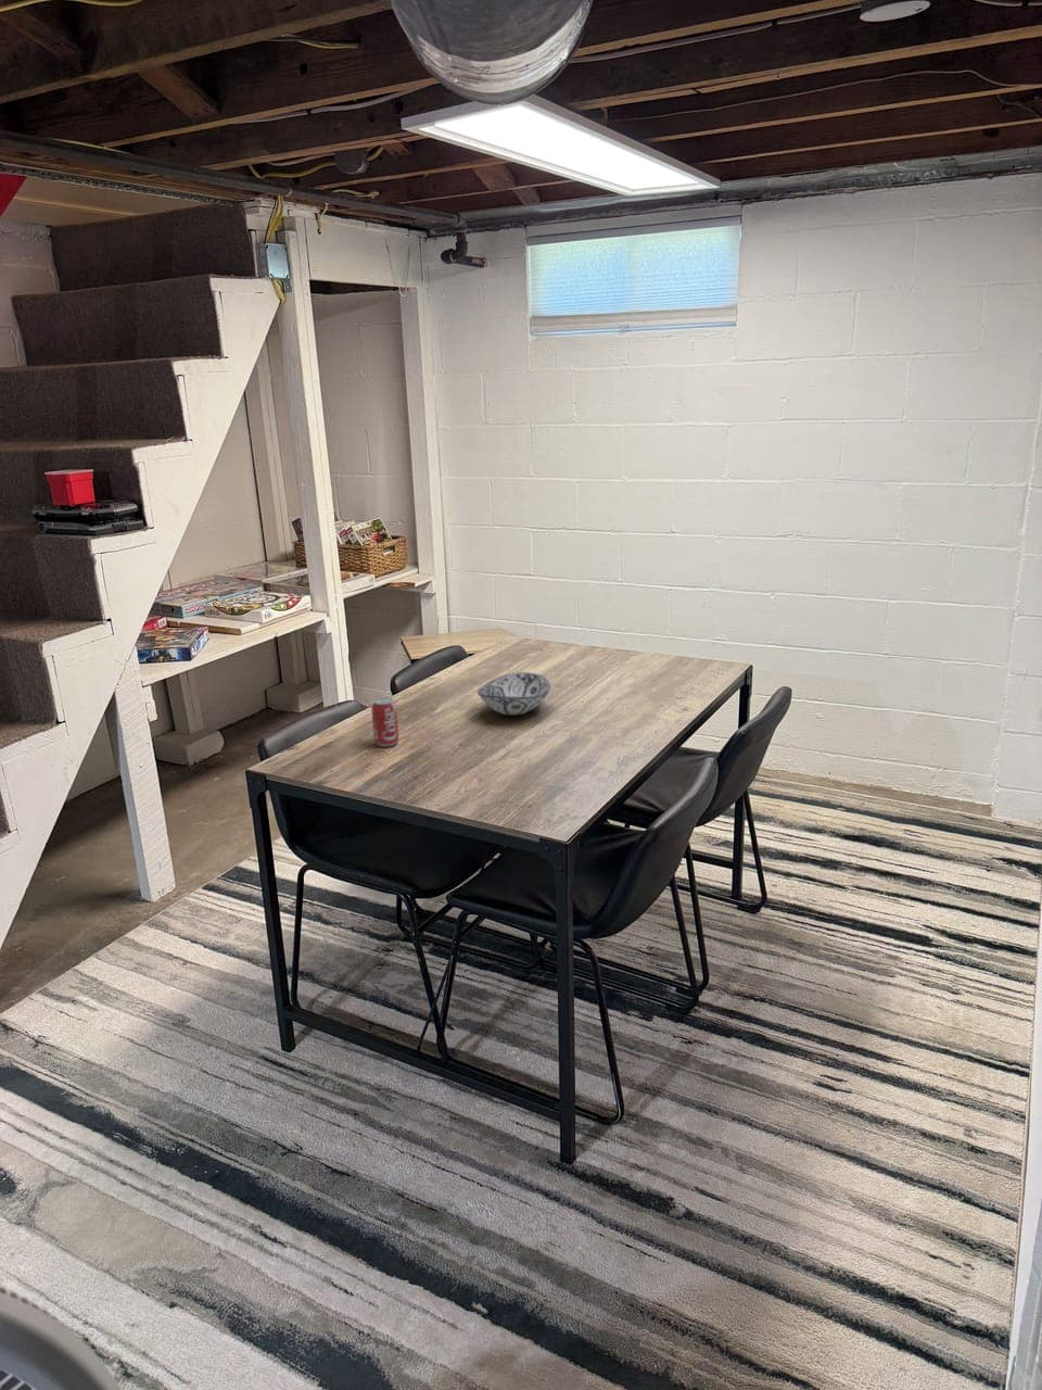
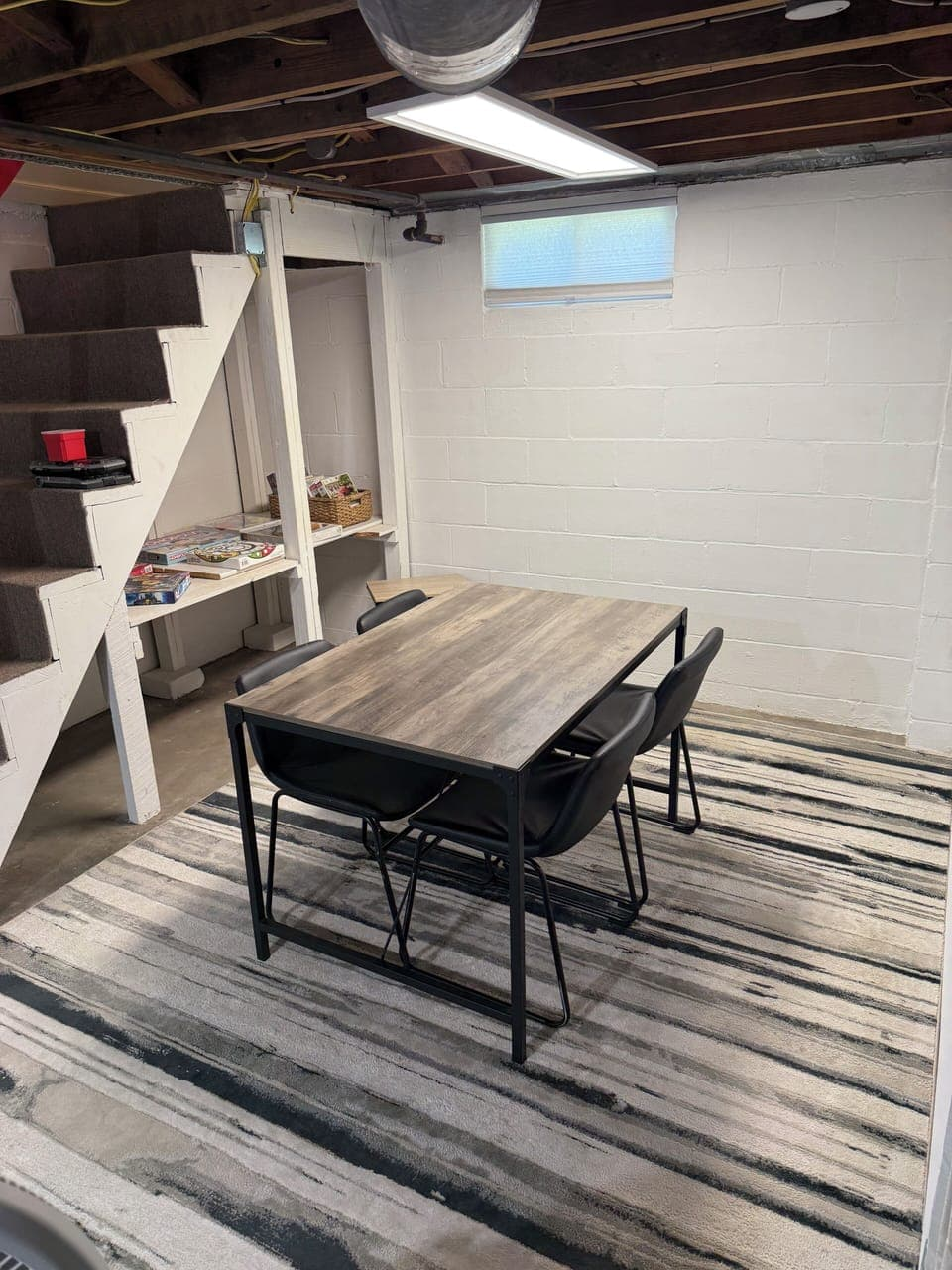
- beverage can (384, 721)
- decorative bowl (513, 697)
